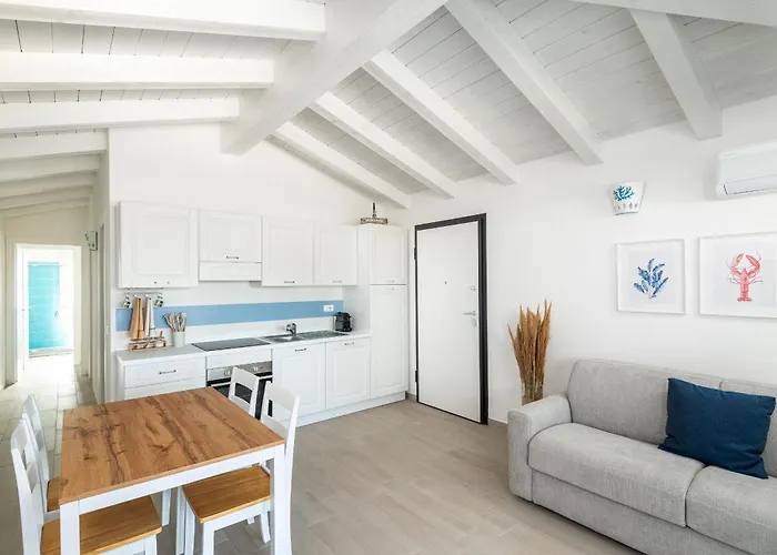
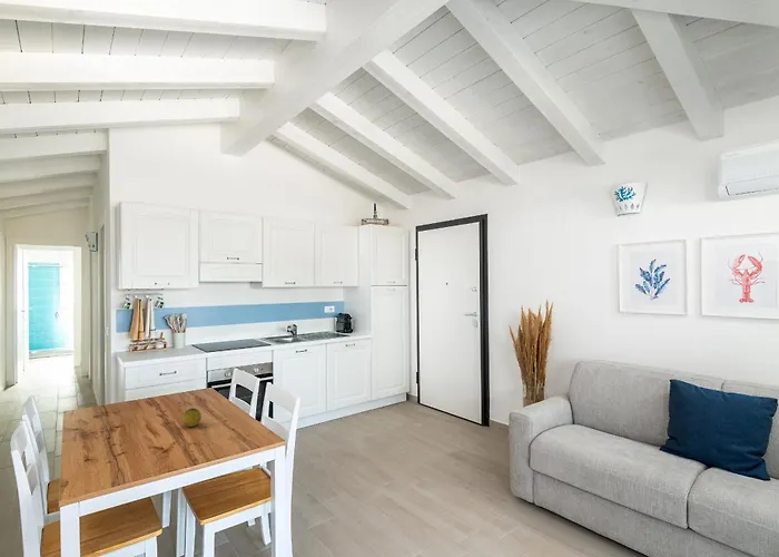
+ fruit (191, 417)
